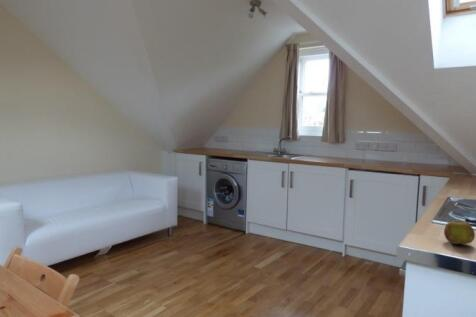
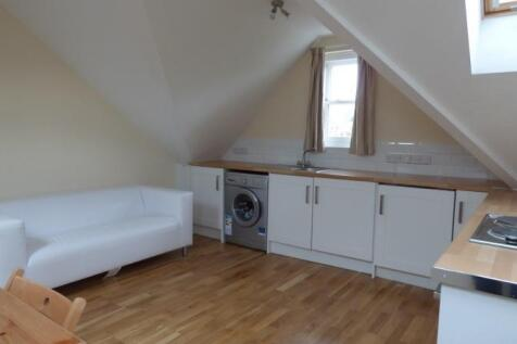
- fruit (459, 232)
